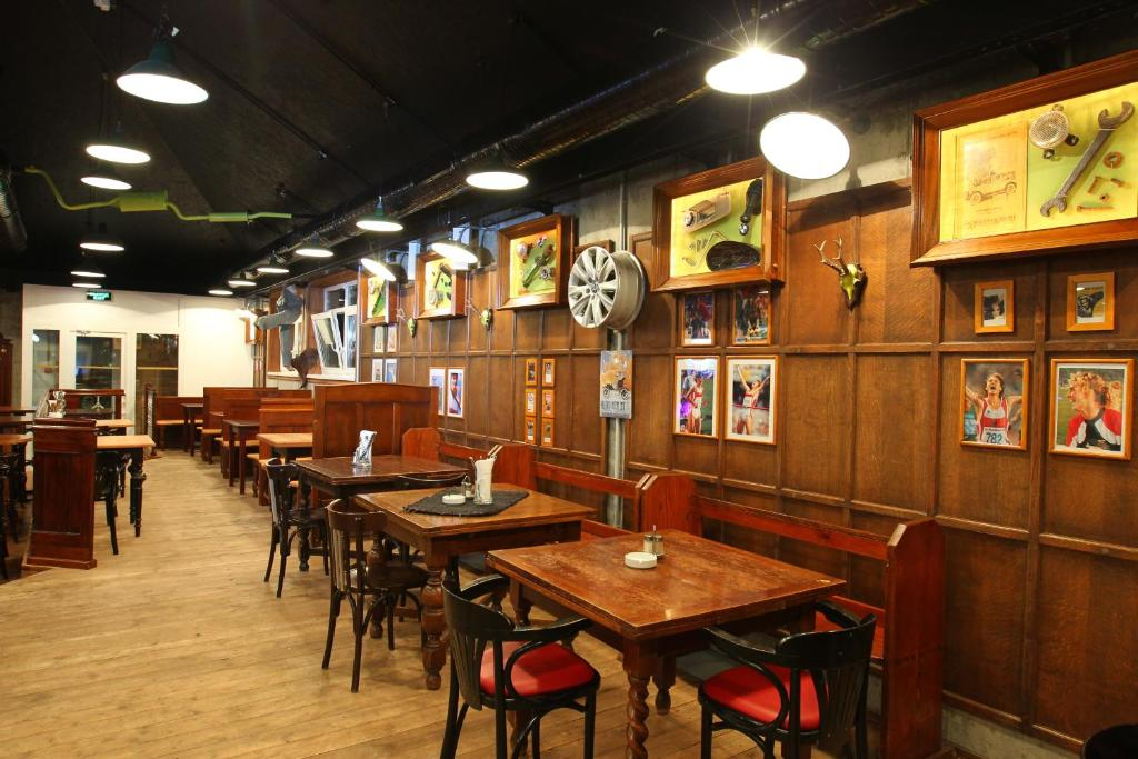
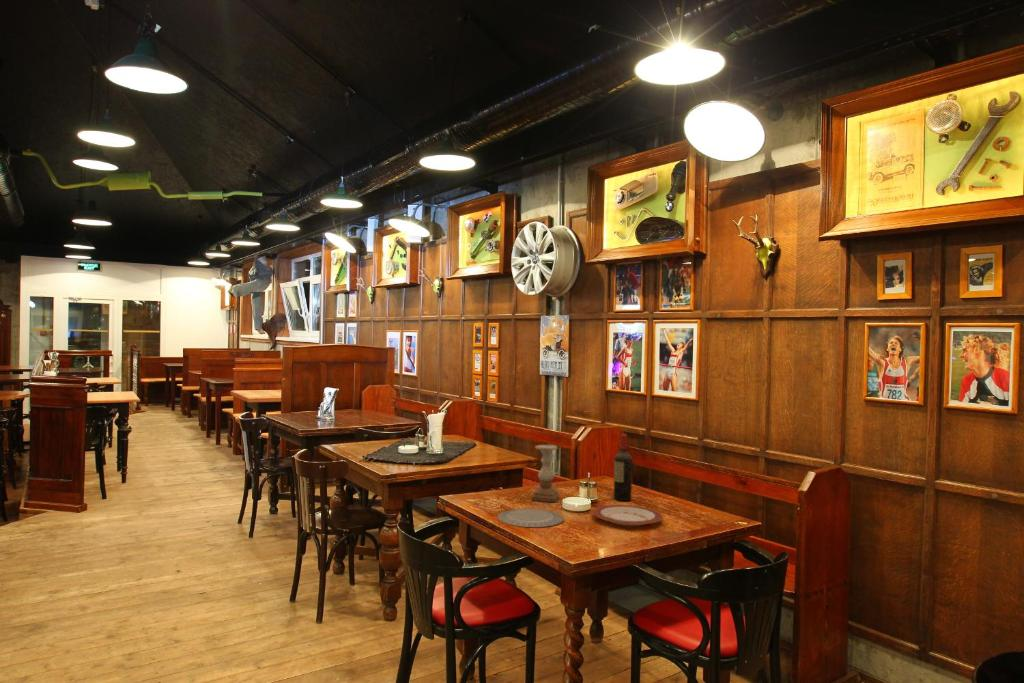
+ candle holder (546, 472)
+ plate (627, 516)
+ chinaware (530, 516)
+ wine bottle (623, 466)
